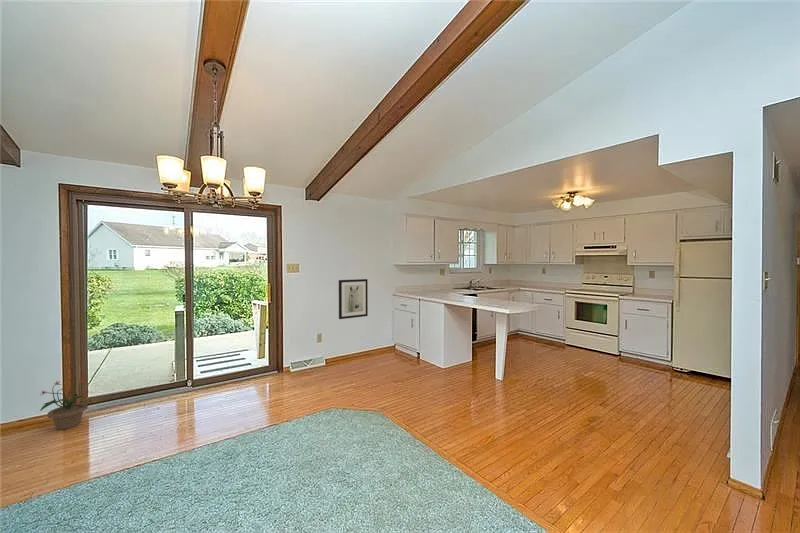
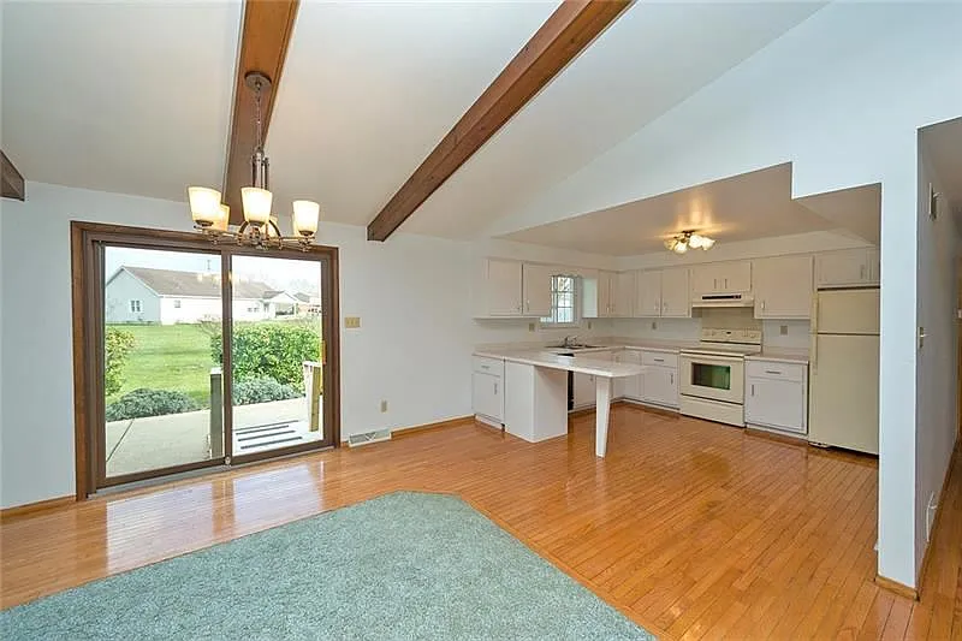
- potted plant (67, 402)
- wall art (353, 298)
